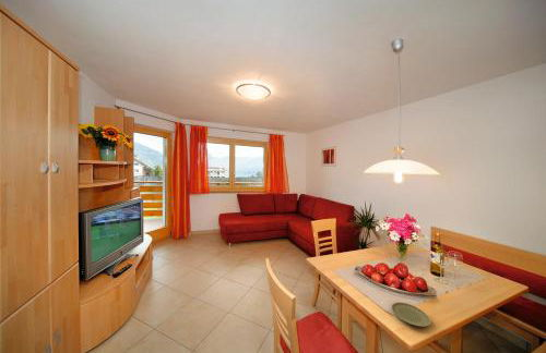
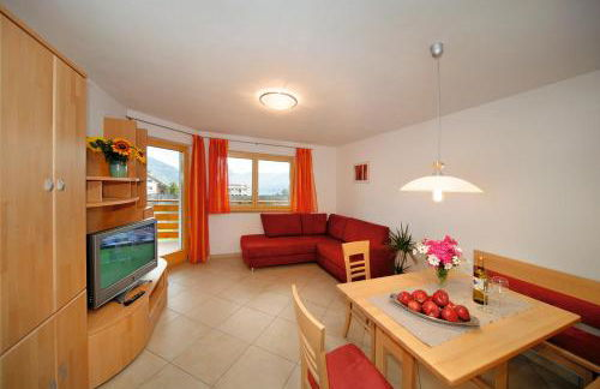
- plate (410, 315)
